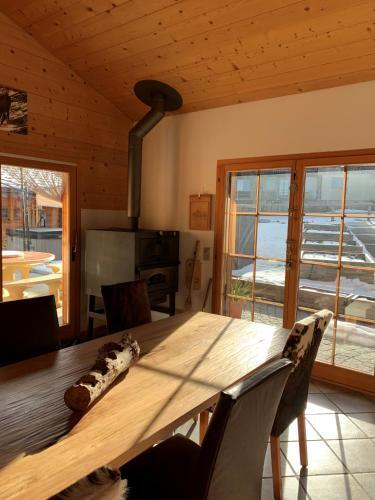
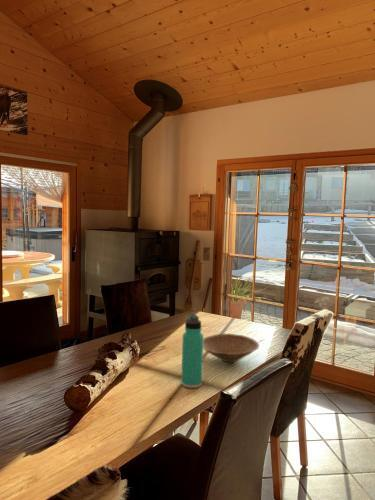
+ bowl (228, 351)
+ thermos bottle (192, 350)
